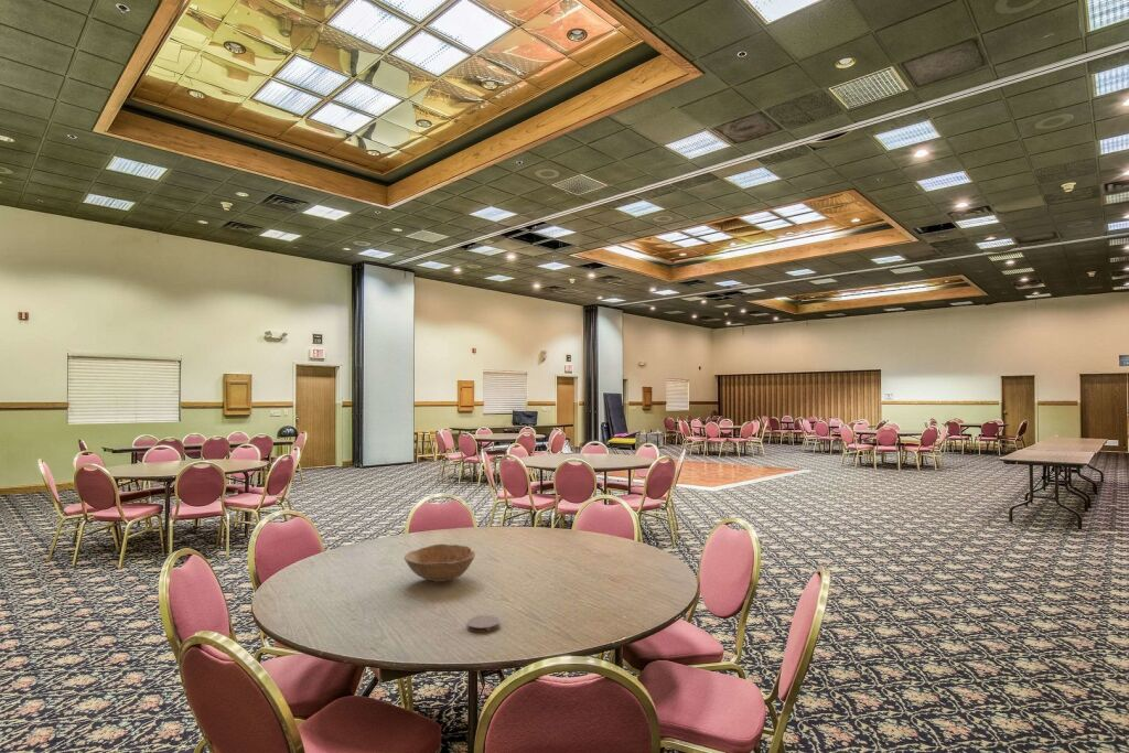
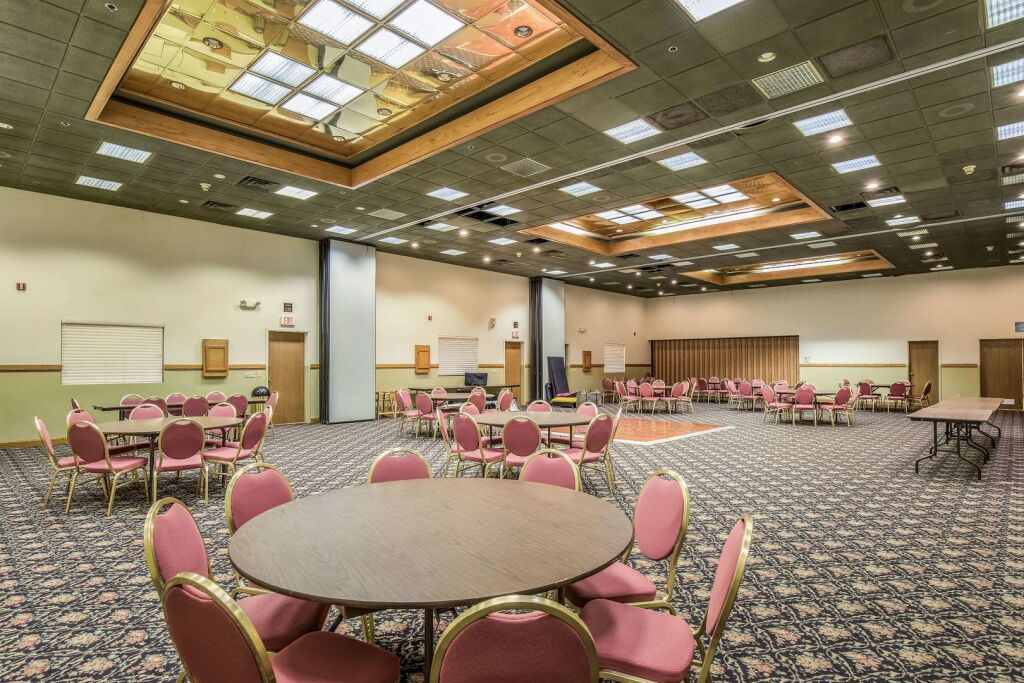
- coaster (483, 623)
- bowl (440, 566)
